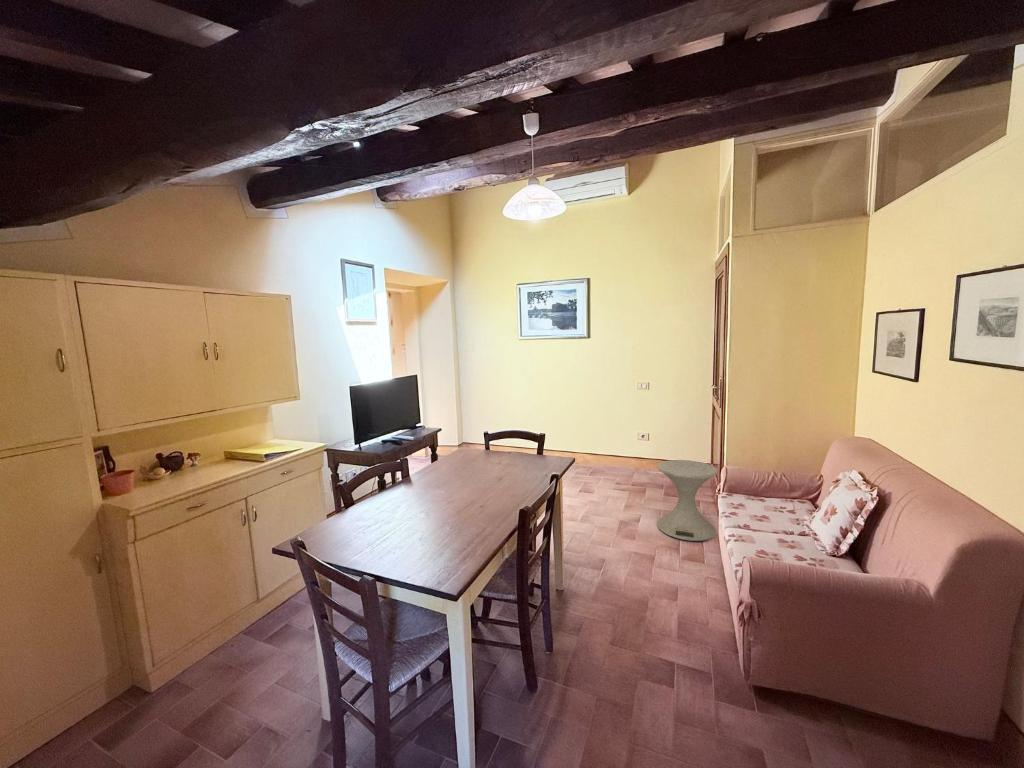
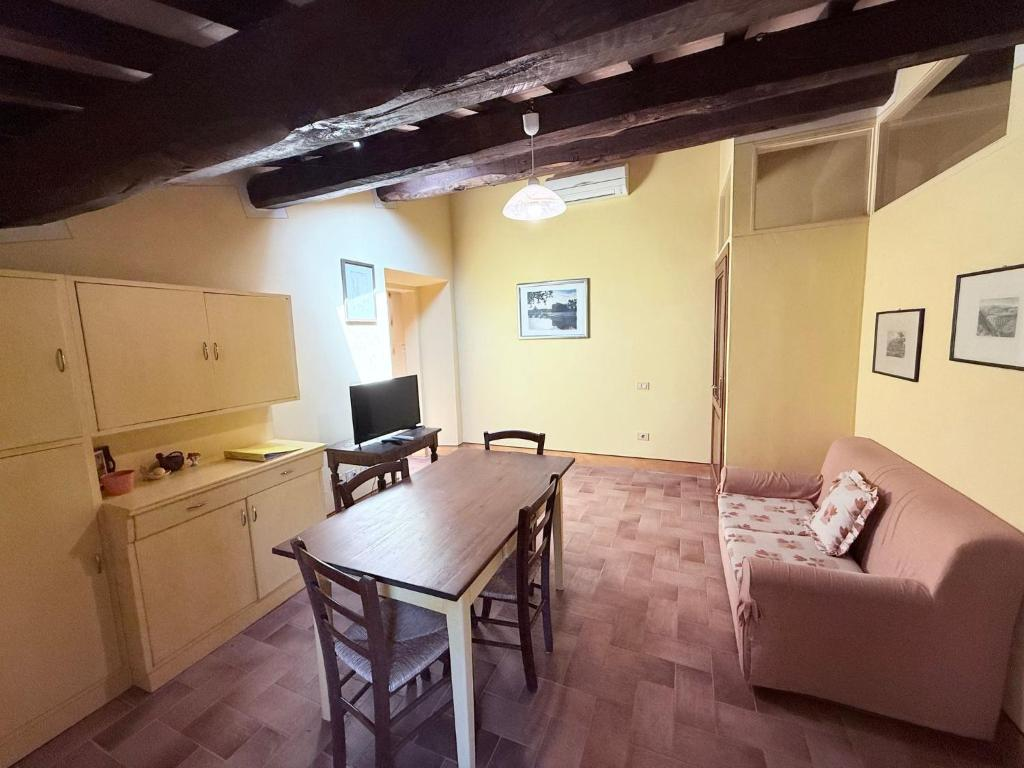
- side table (686, 497)
